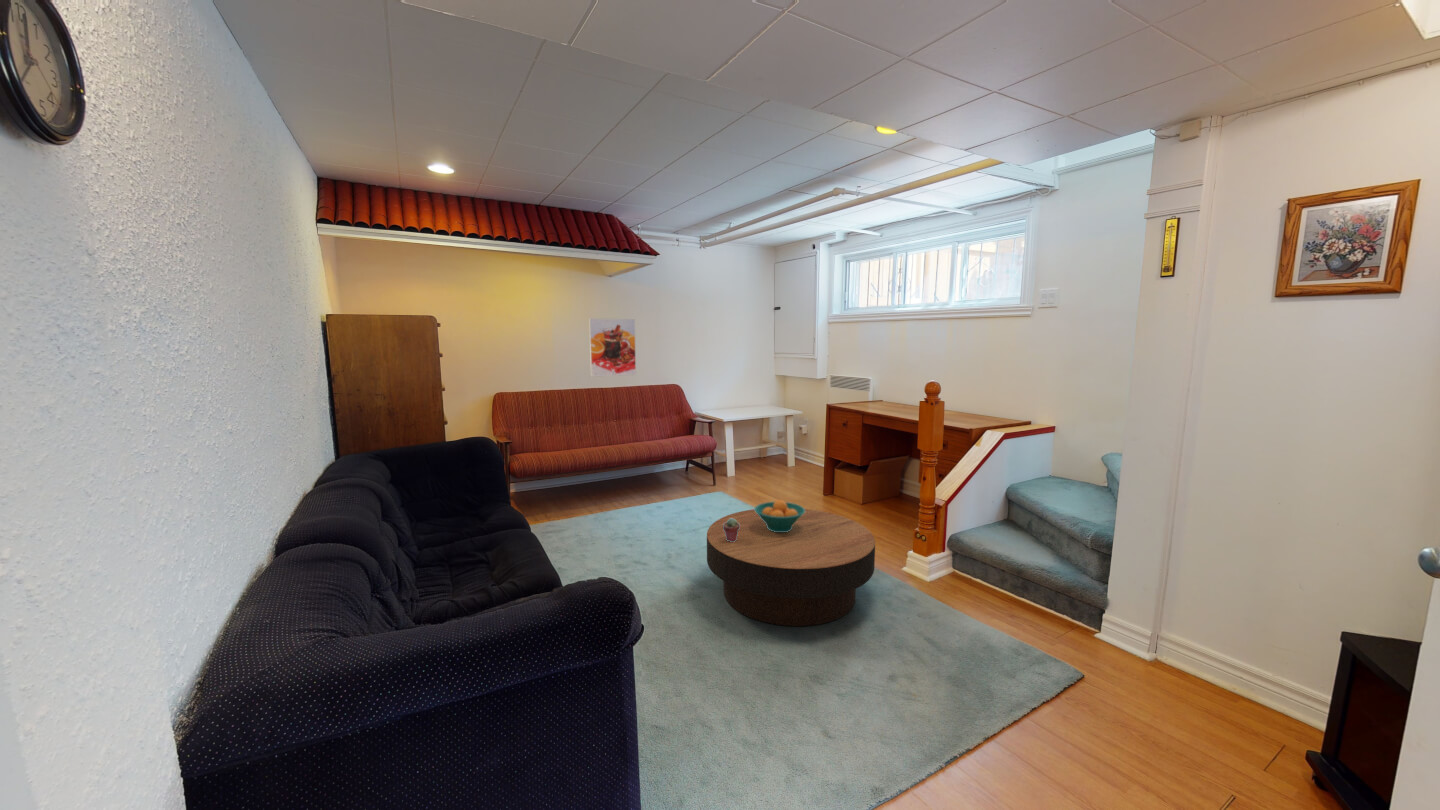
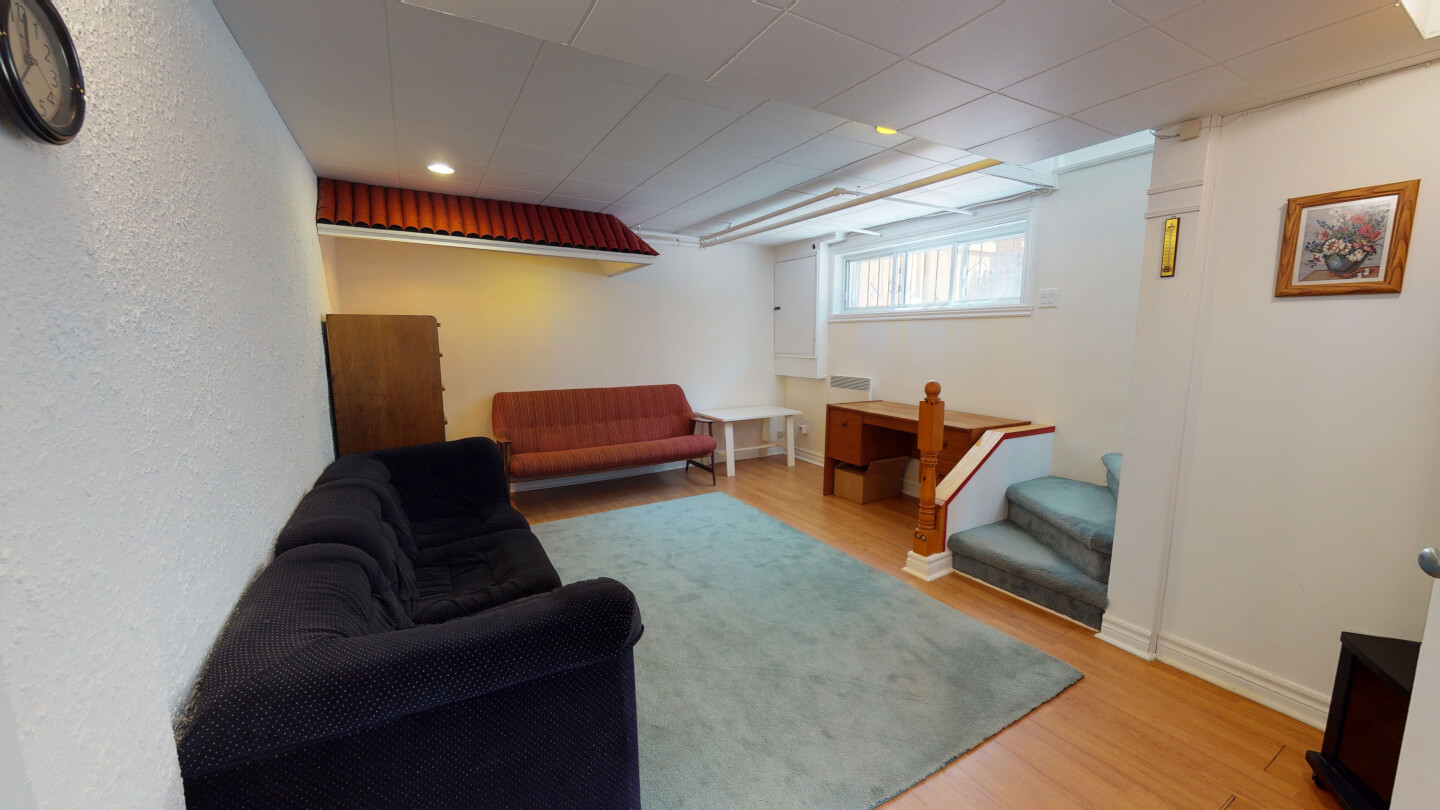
- fruit bowl (779, 514)
- coffee table (788, 562)
- potted succulent (731, 528)
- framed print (613, 347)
